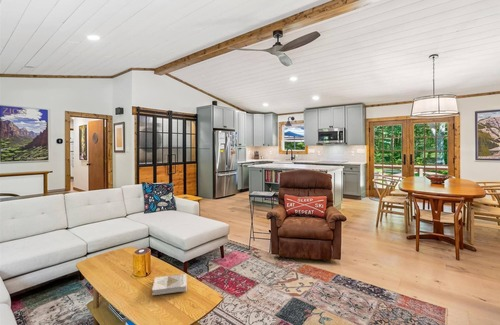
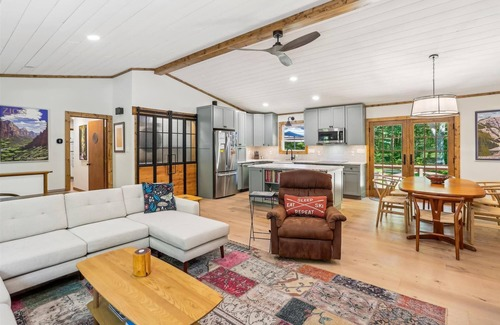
- book (170, 283)
